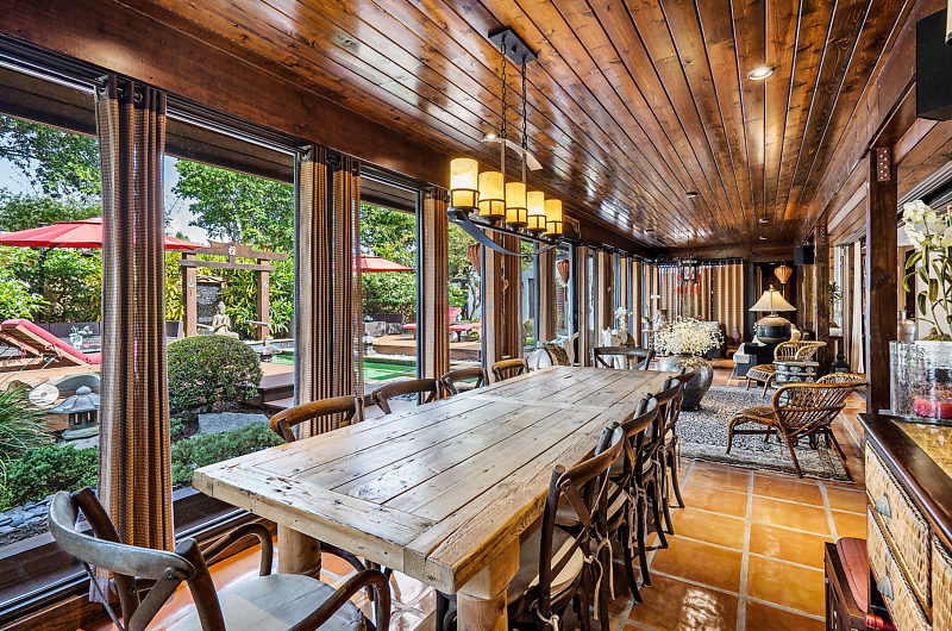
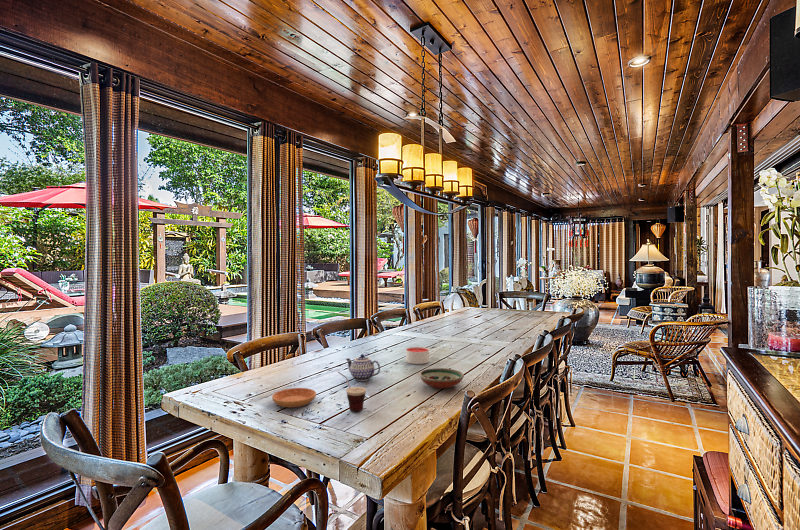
+ teapot (362, 366)
+ candle (417, 354)
+ saucer (294, 397)
+ decorative bowl (441, 379)
+ cup (350, 391)
